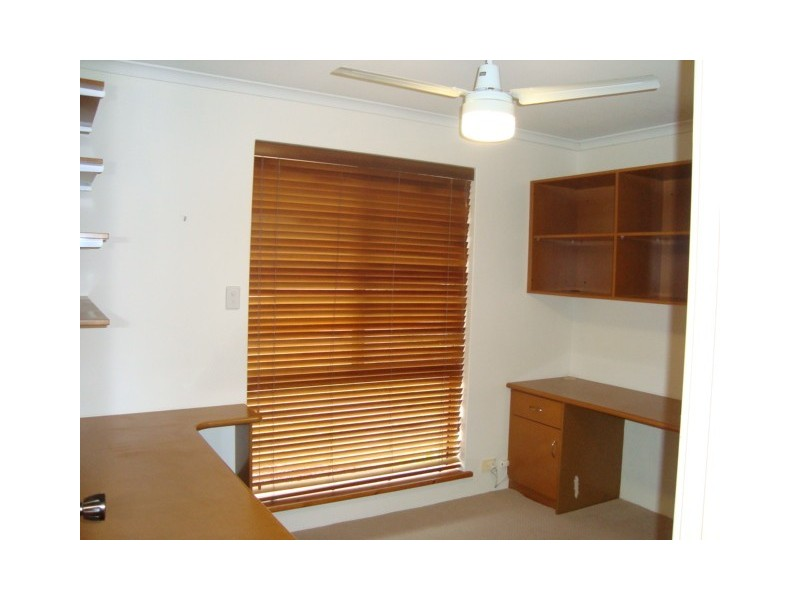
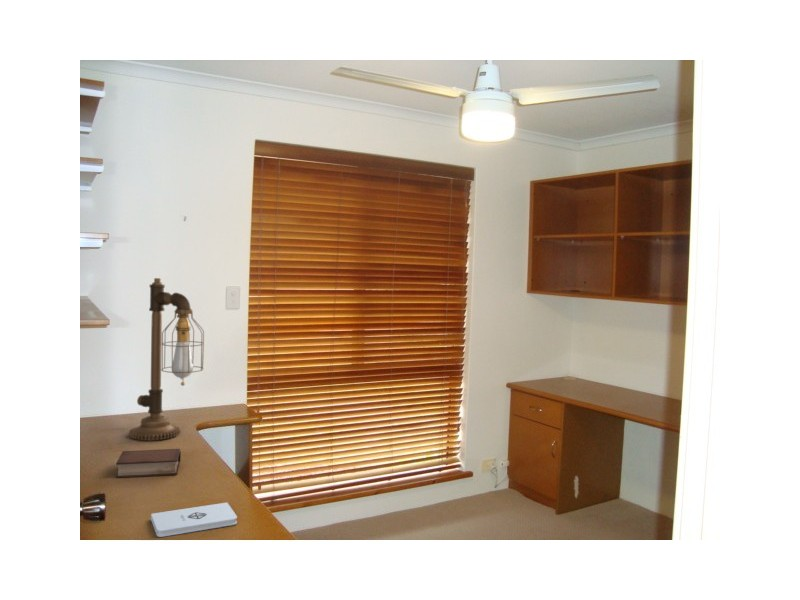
+ book (149, 462)
+ desk lamp (164, 358)
+ notepad (194, 518)
